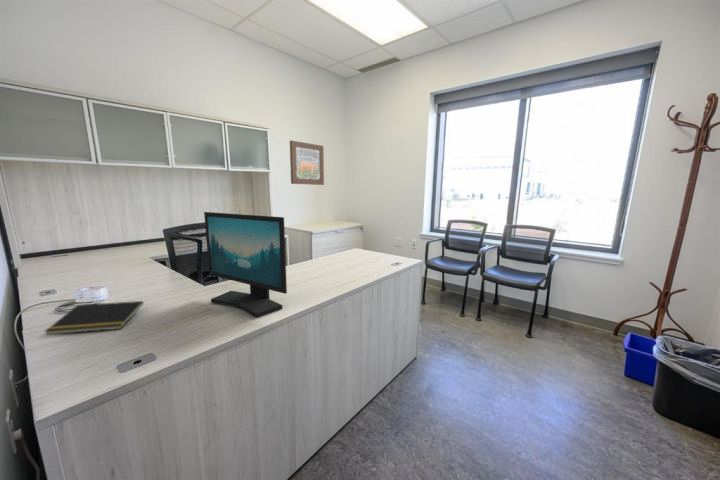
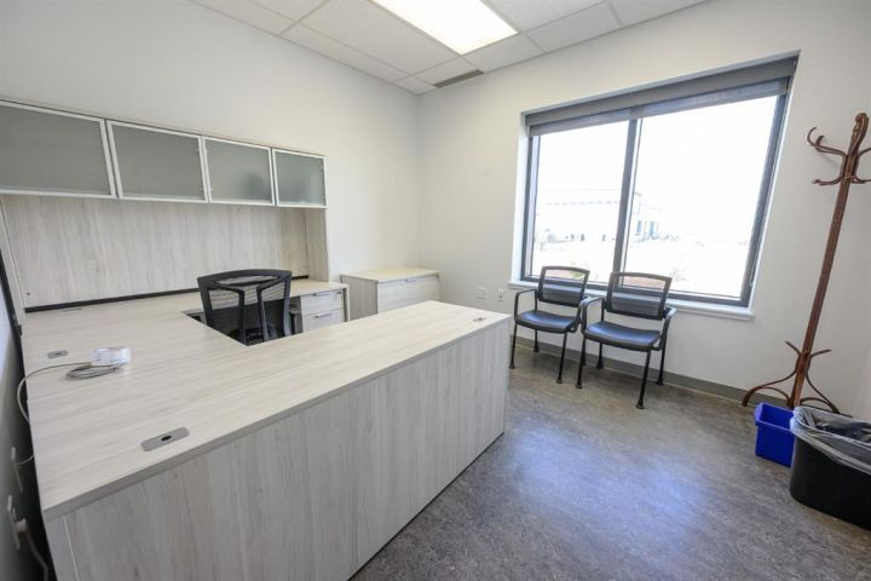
- computer monitor (244, 260)
- notepad (98, 316)
- wall art (307, 164)
